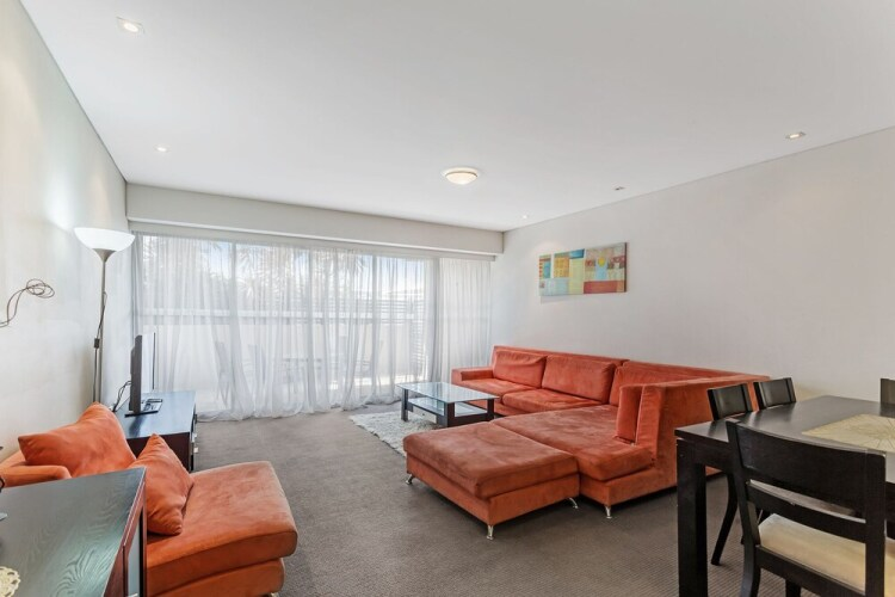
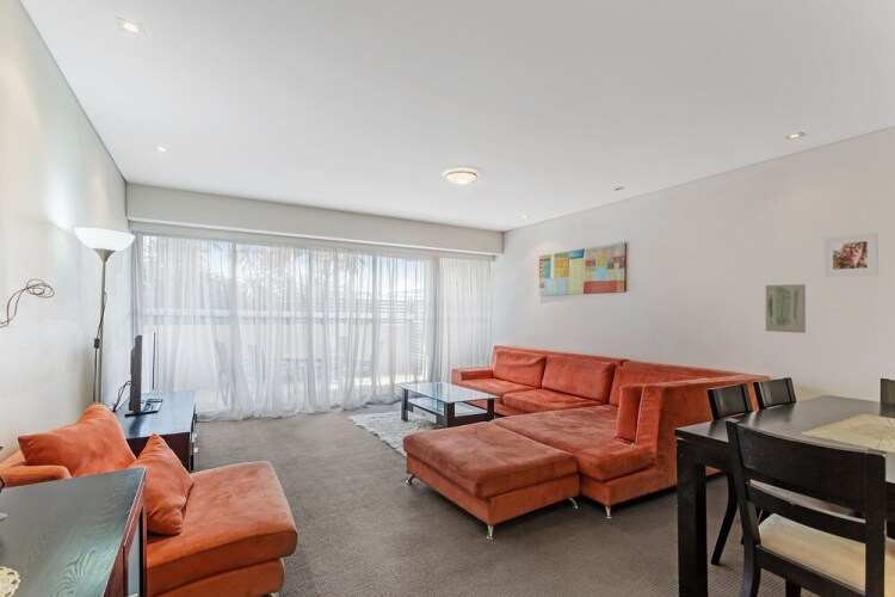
+ wall art (784, 308)
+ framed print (850, 256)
